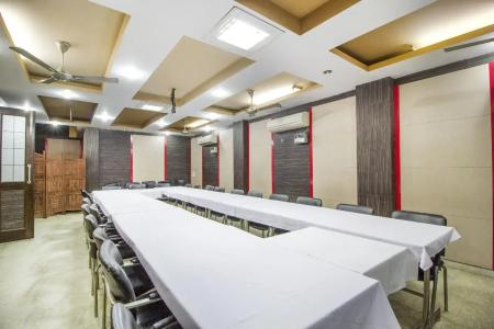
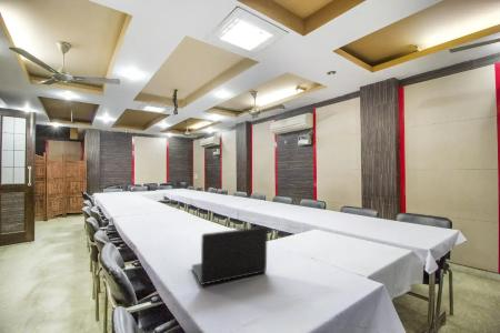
+ laptop (228, 248)
